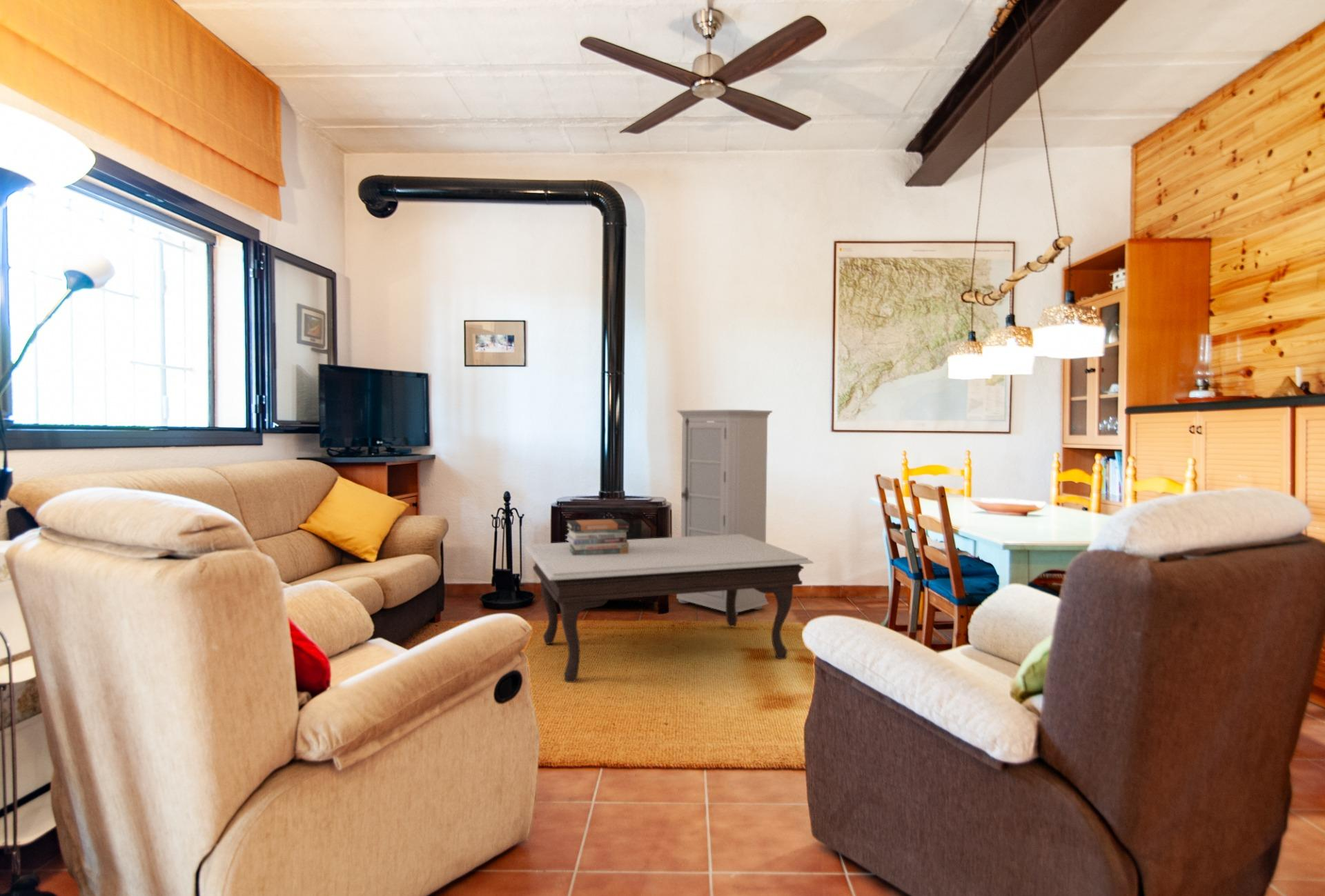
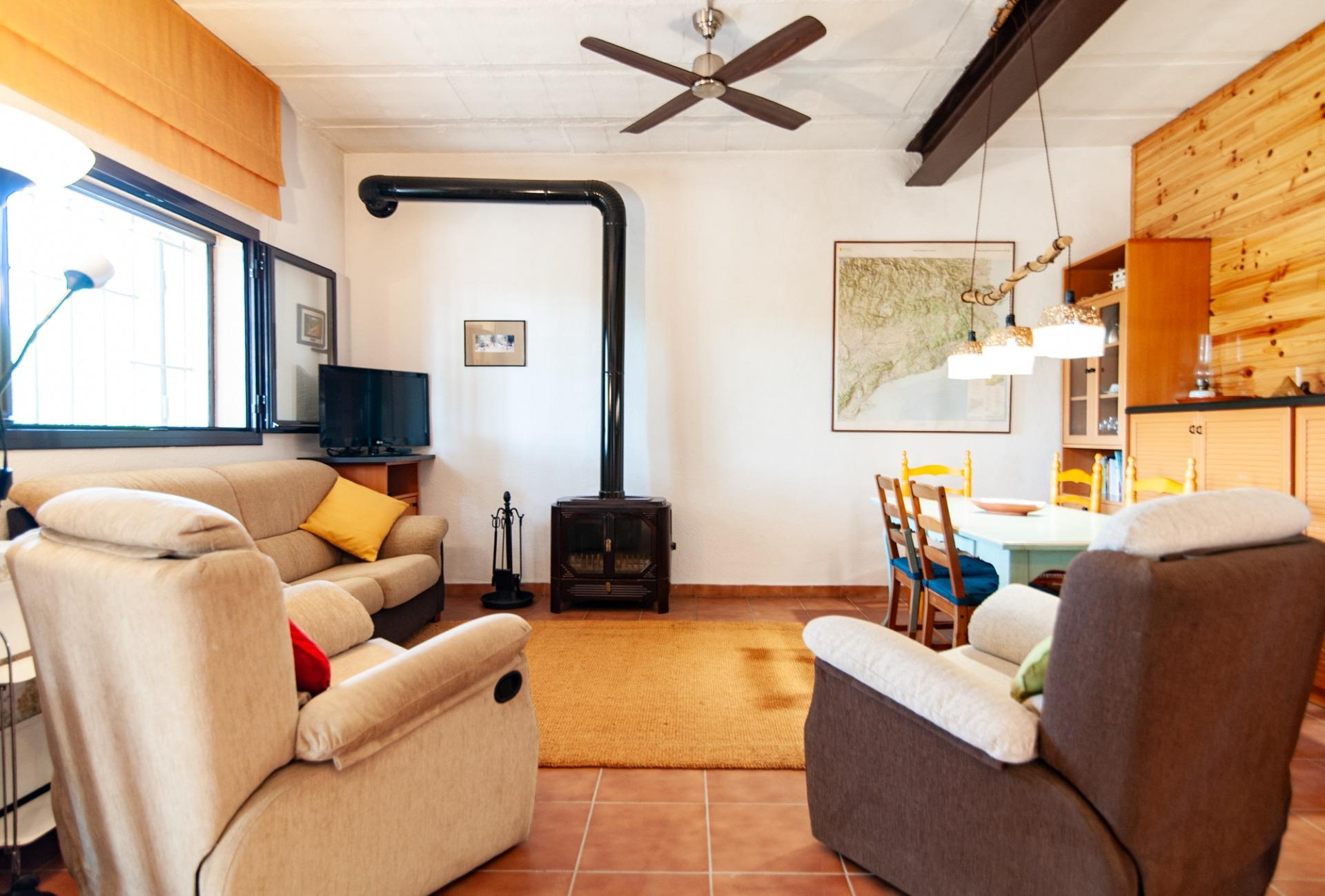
- book stack (597, 536)
- cabinet (722, 508)
- coffee table (662, 595)
